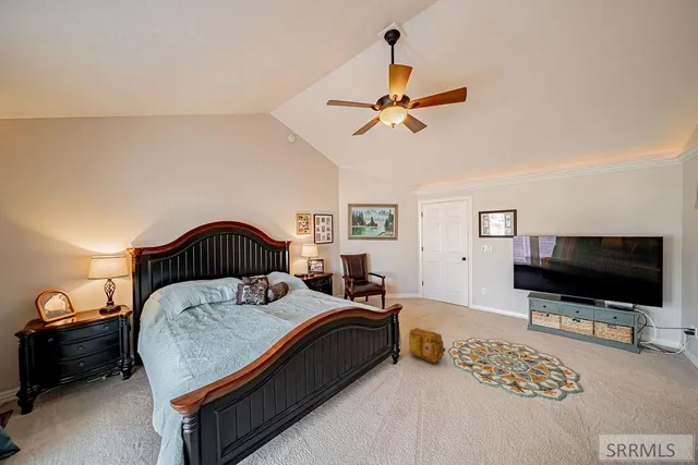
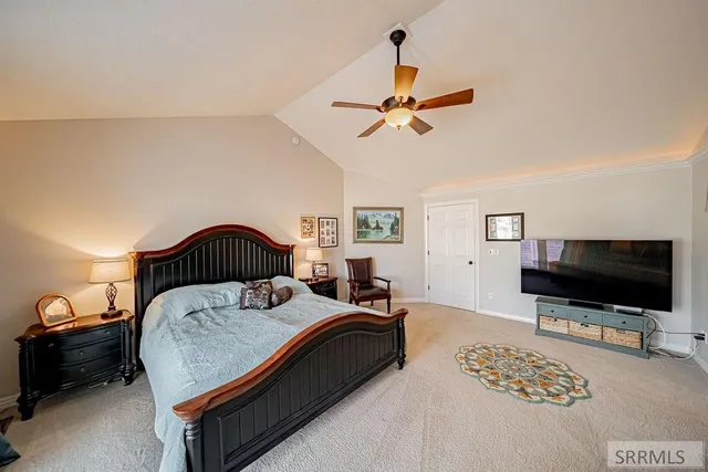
- backpack (428, 344)
